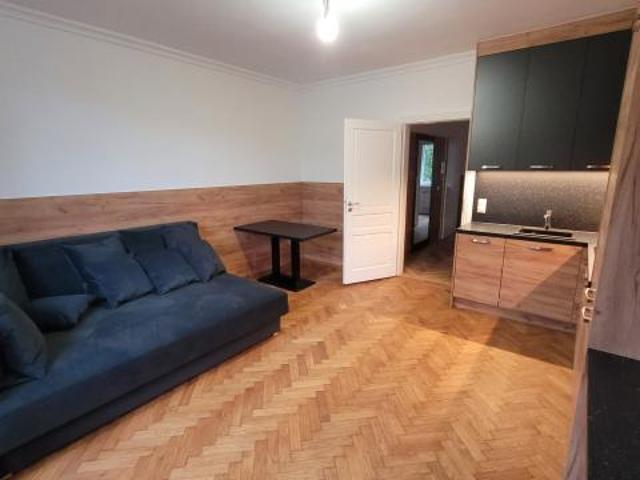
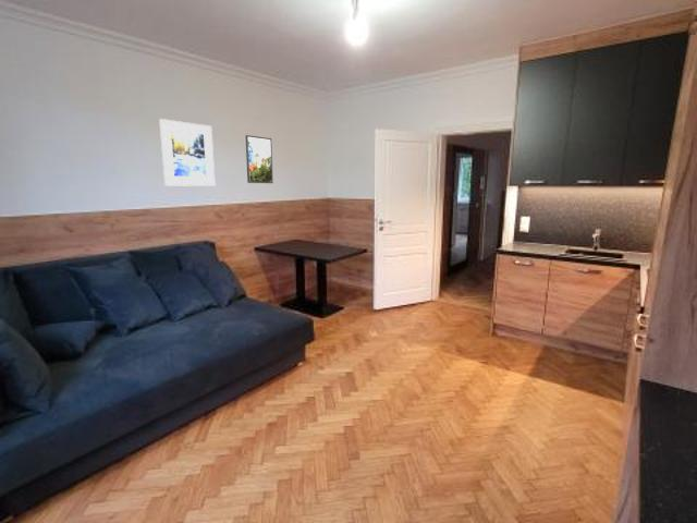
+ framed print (259, 160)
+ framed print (188, 155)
